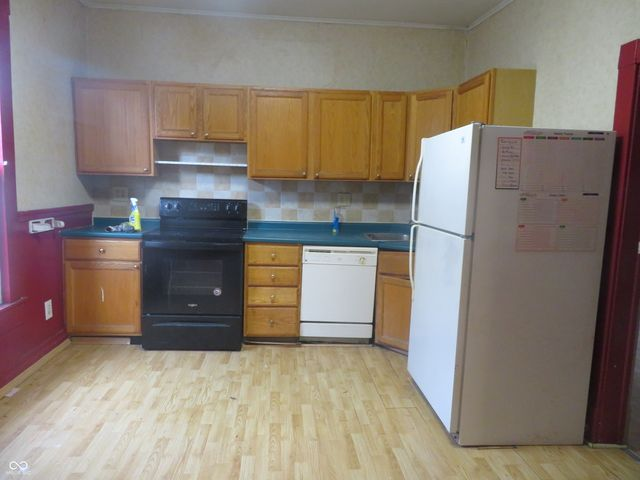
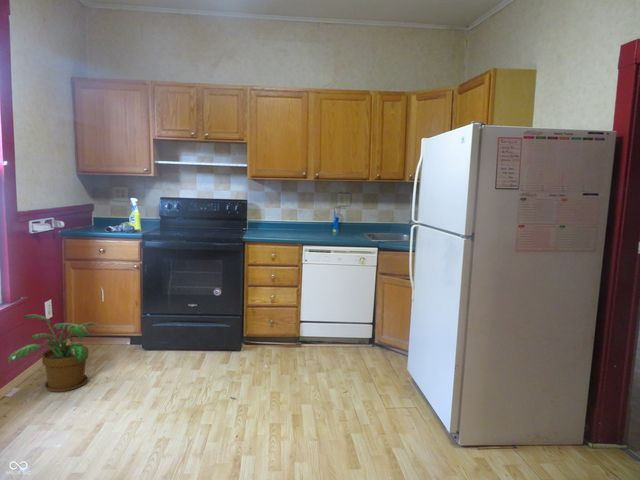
+ potted plant (56, 352)
